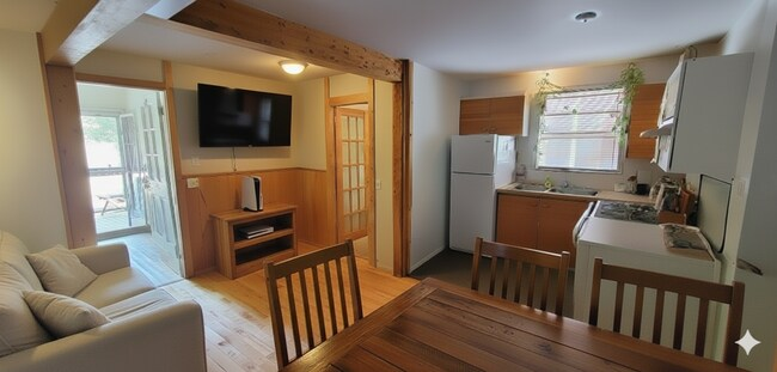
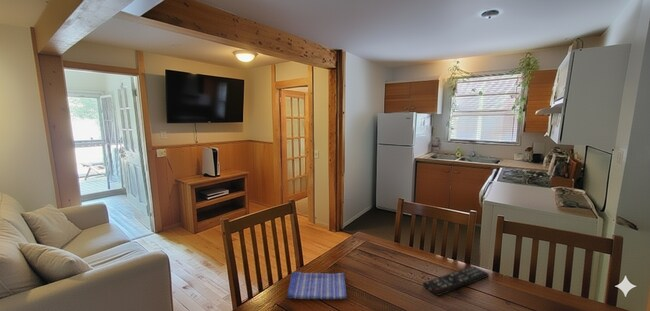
+ dish towel (317, 284)
+ remote control (456, 279)
